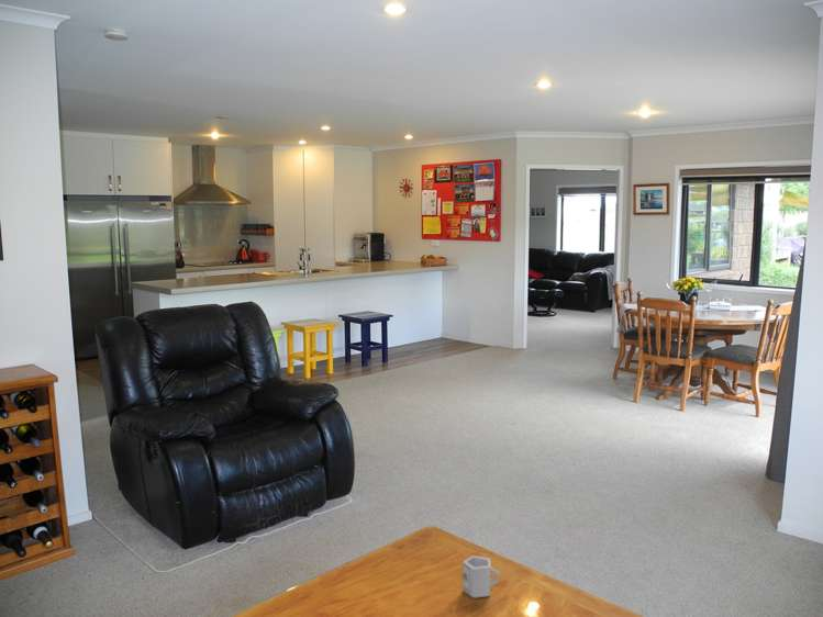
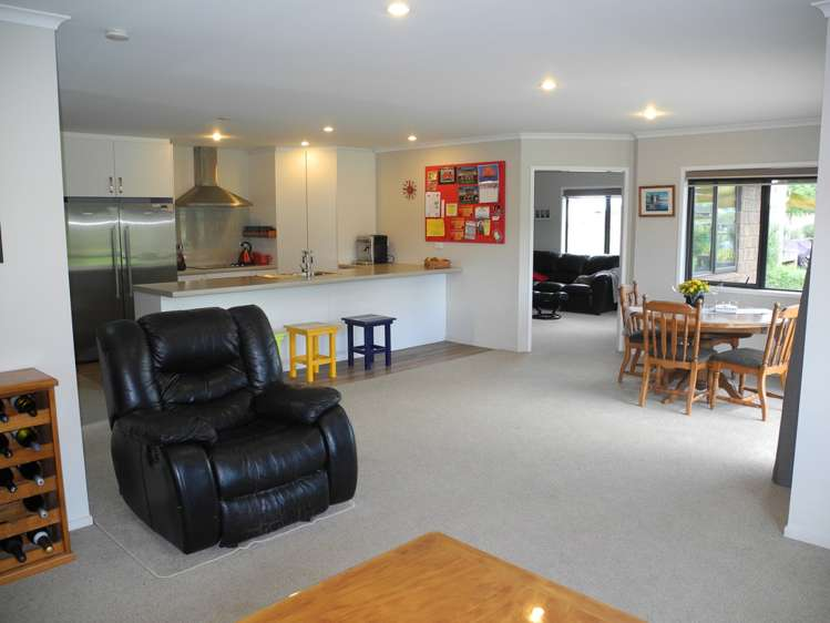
- cup (480, 576)
